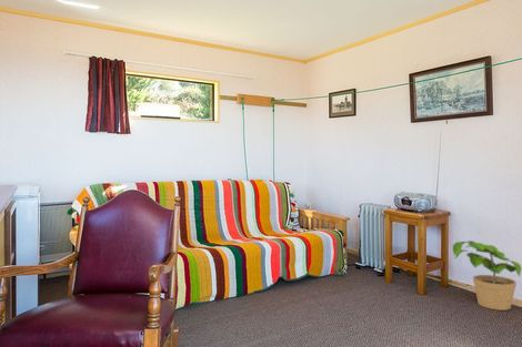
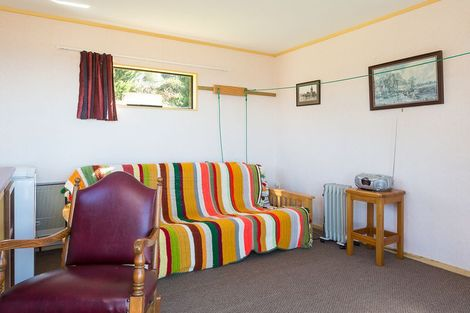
- potted plant (478, 275)
